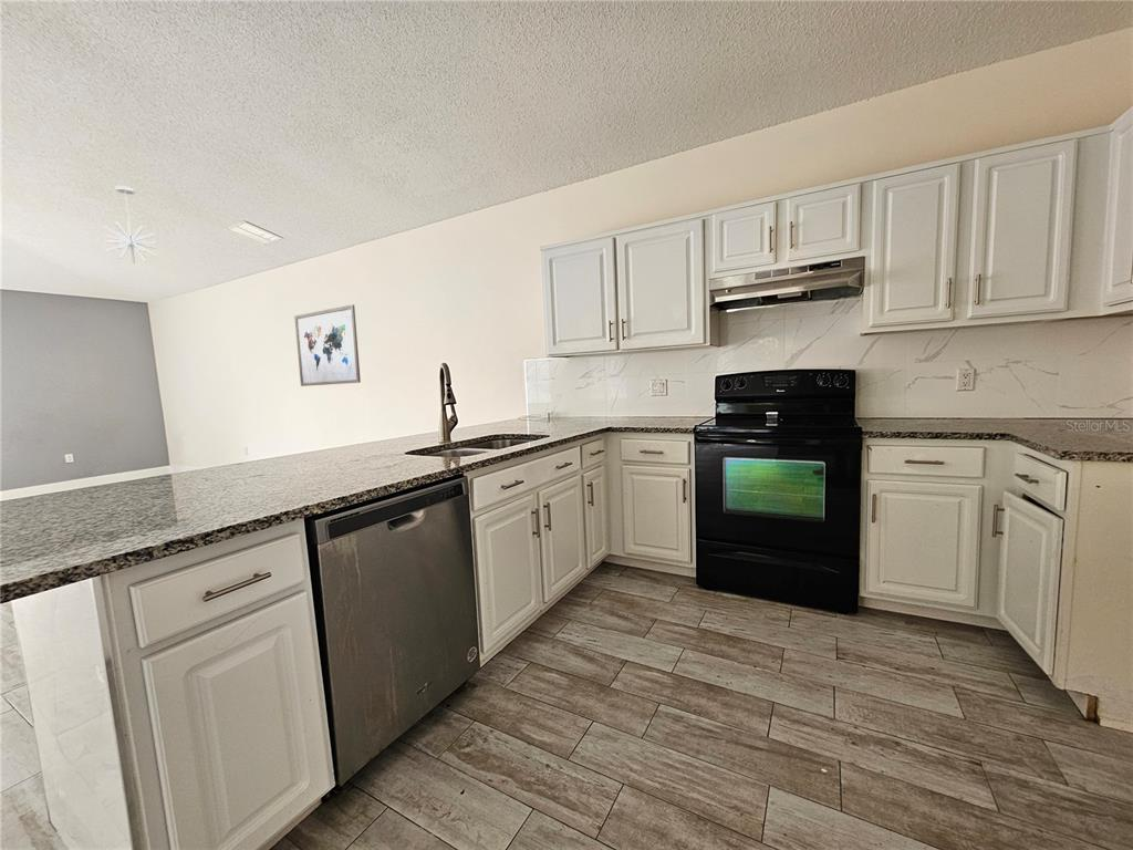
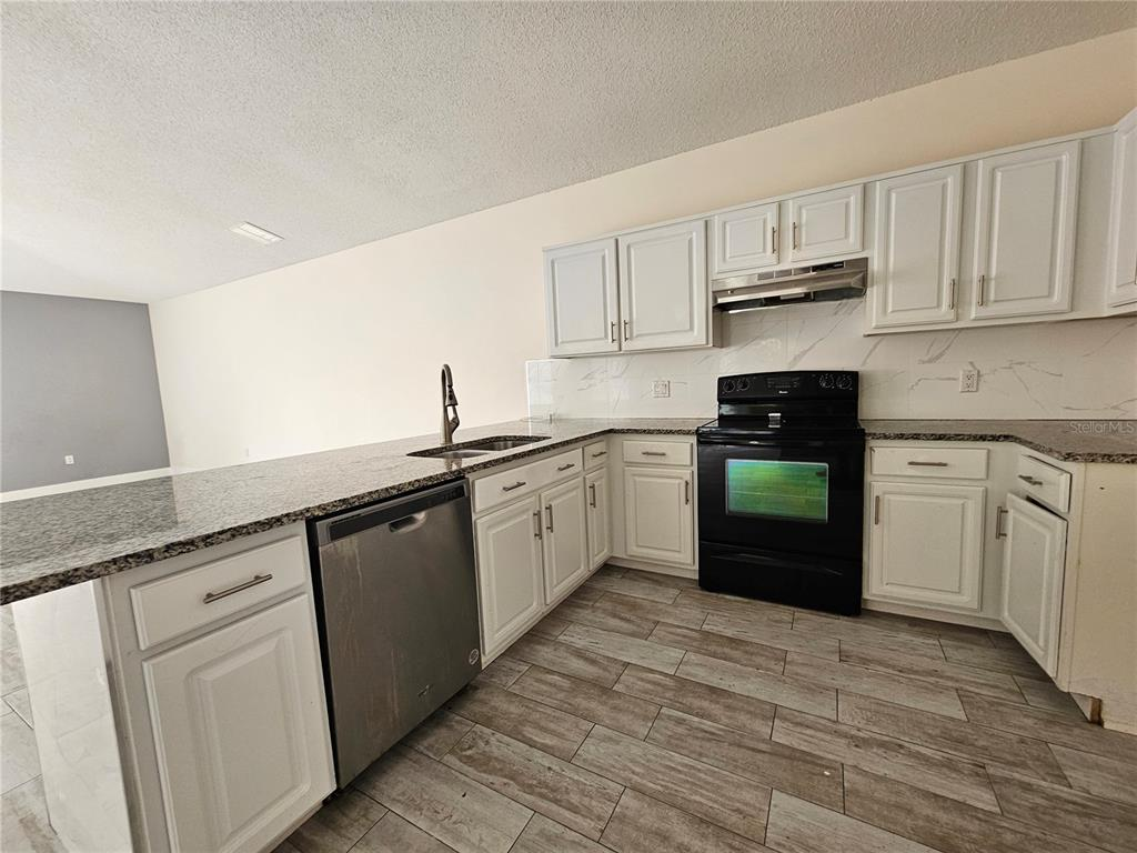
- pendant light (128, 225)
- wall art (325, 348)
